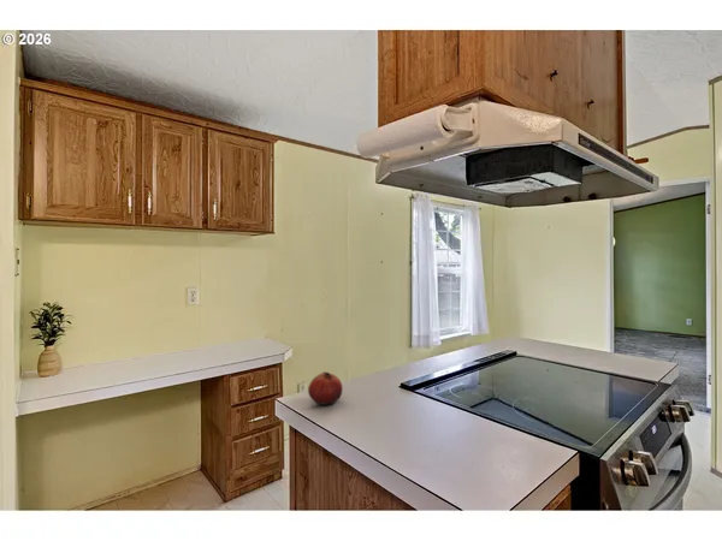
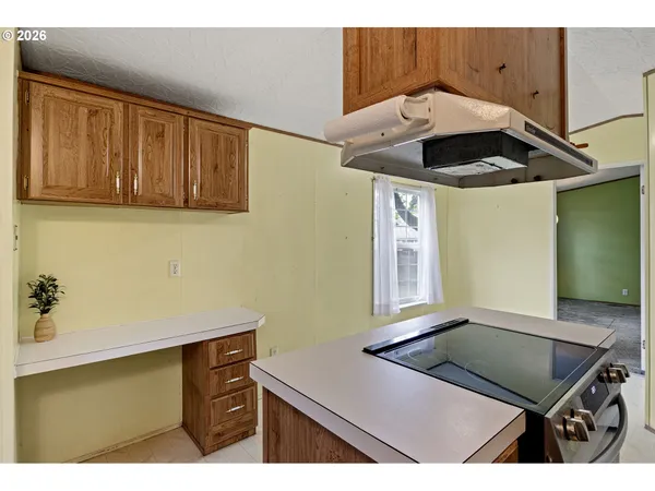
- fruit (325, 386)
